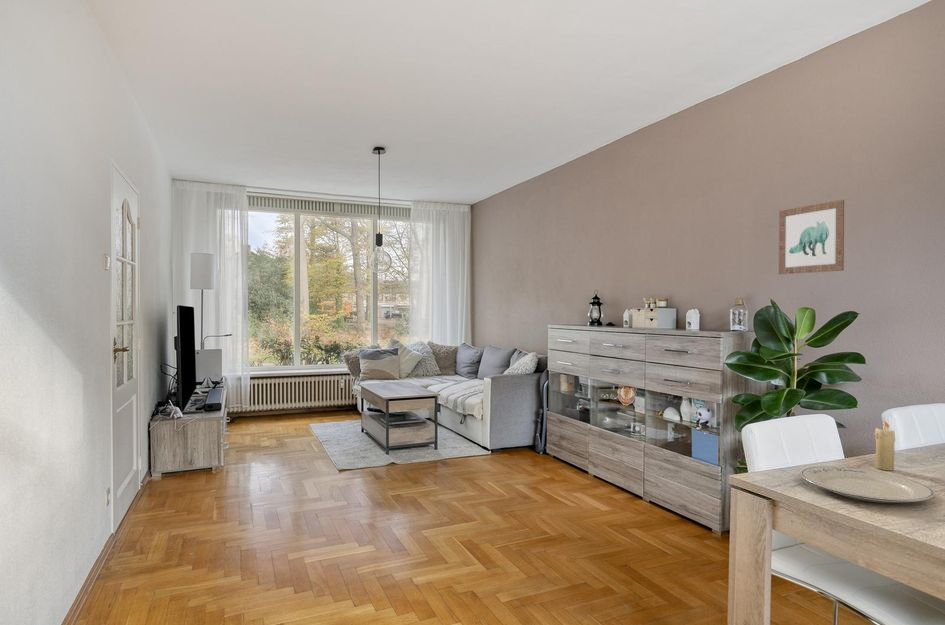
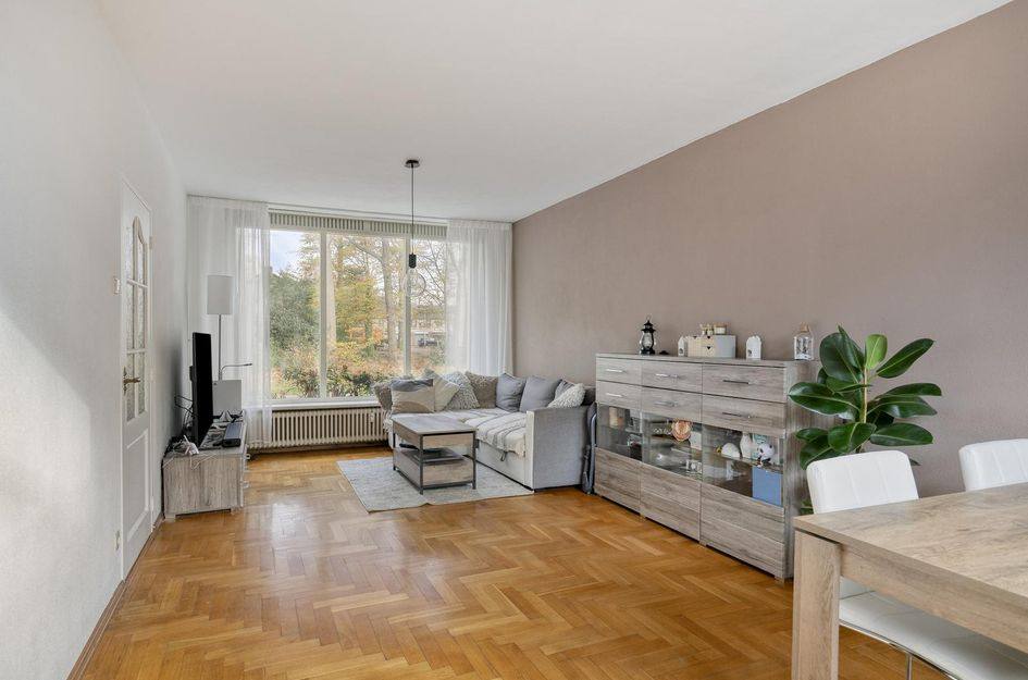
- candle (884, 444)
- chinaware (863, 485)
- wall art (809, 239)
